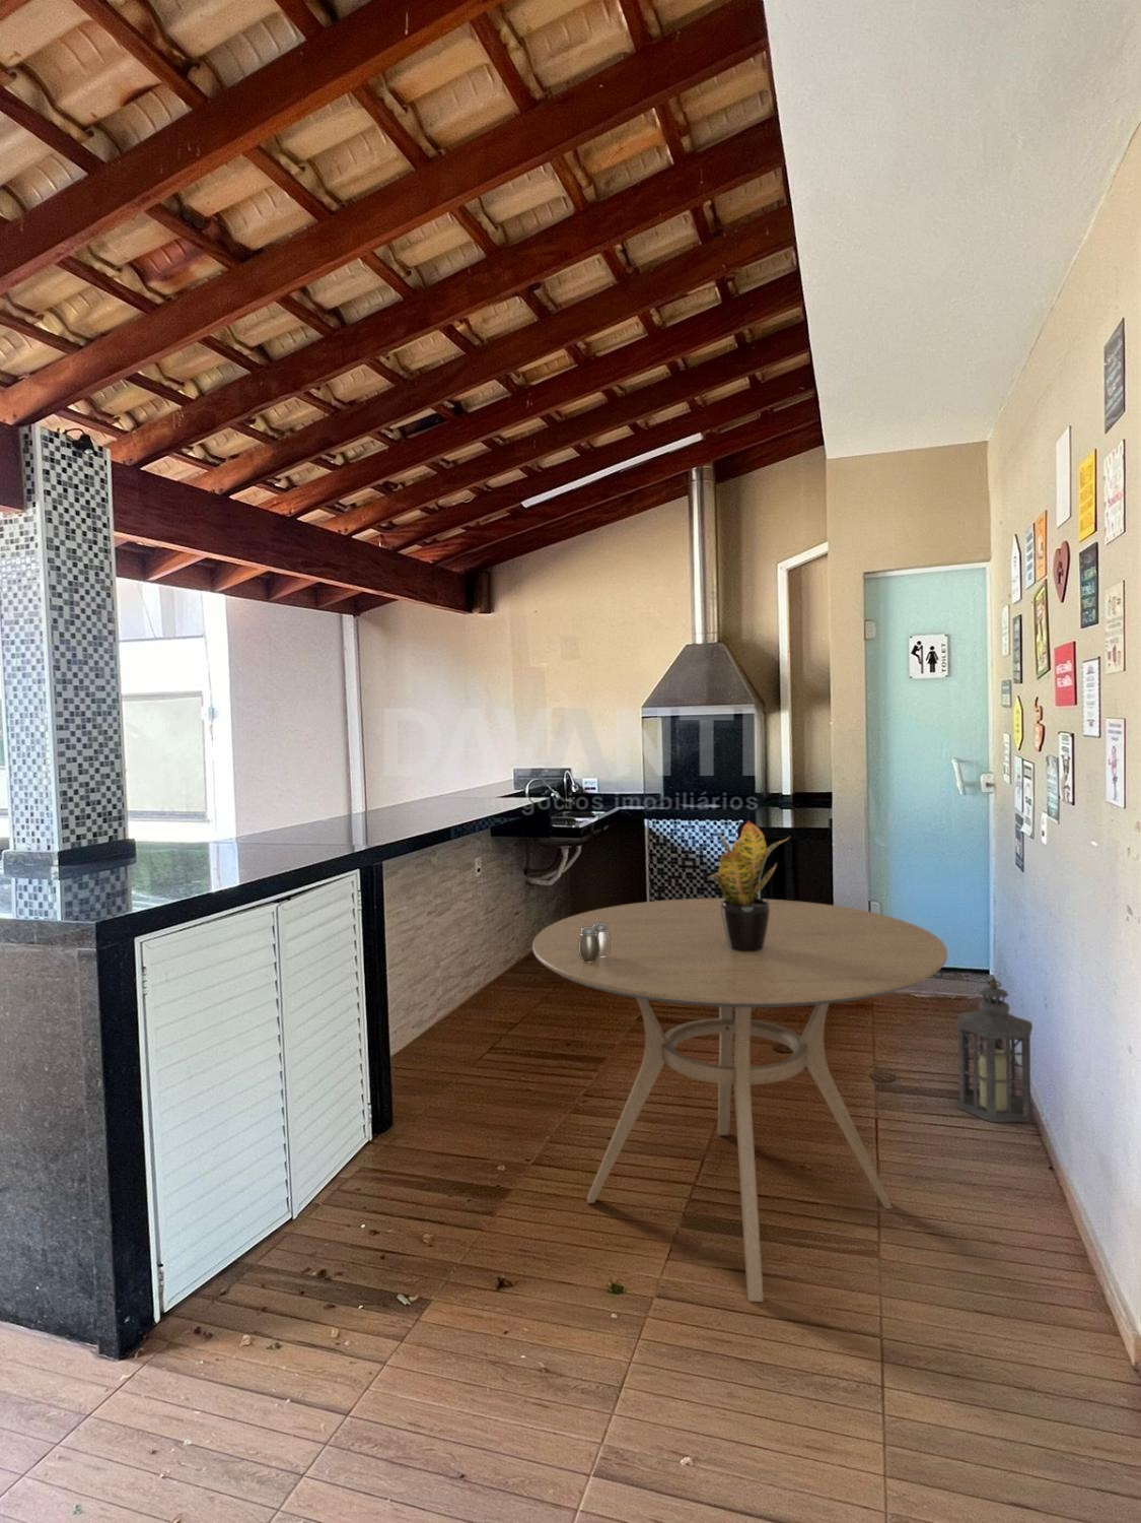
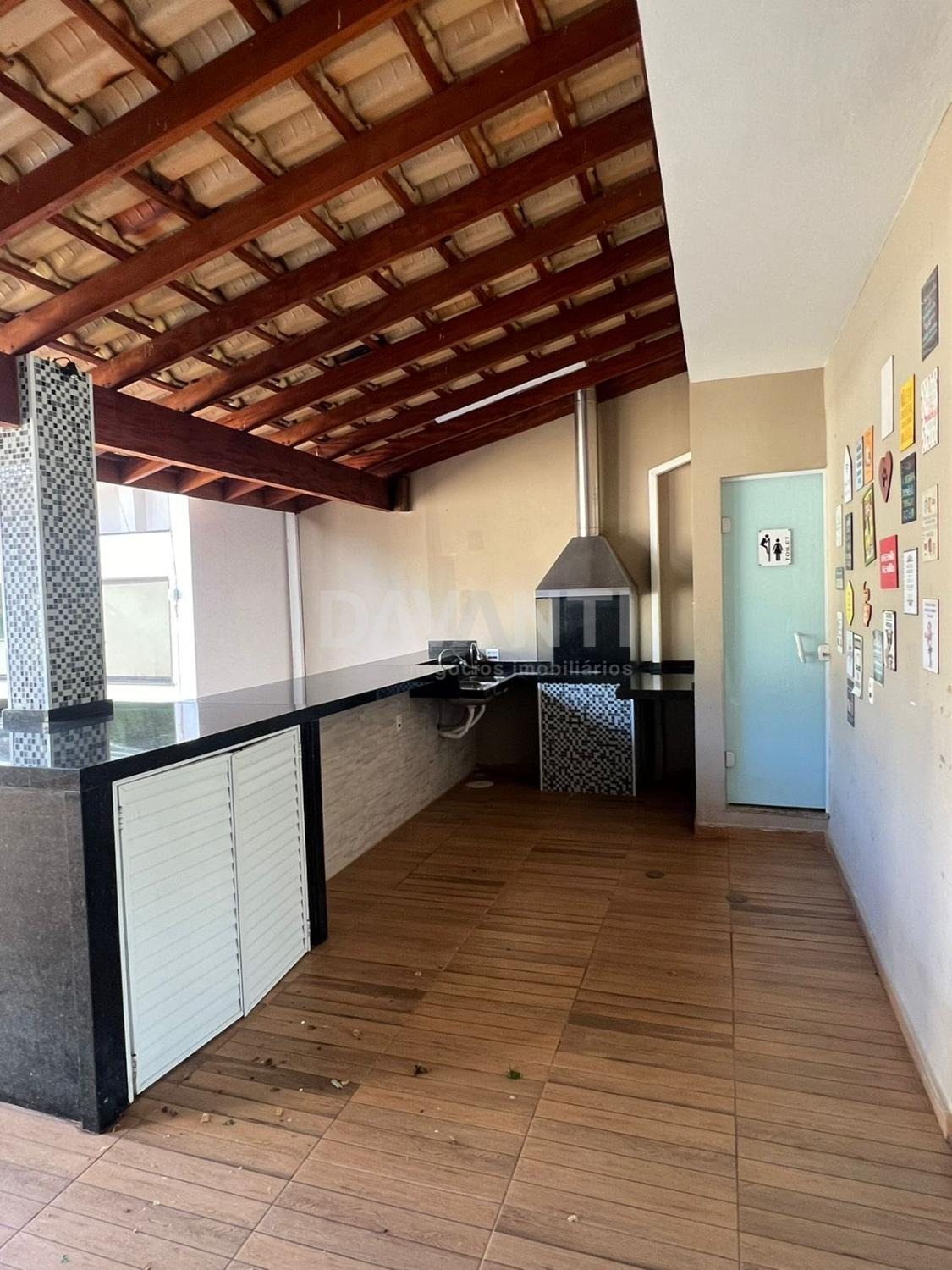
- salt and pepper shaker (594, 941)
- dining table (734, 1071)
- lantern (994, 1042)
- potted plant (744, 879)
